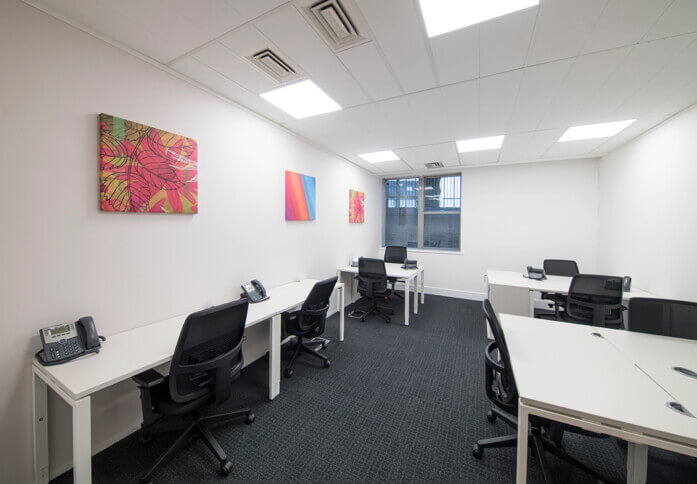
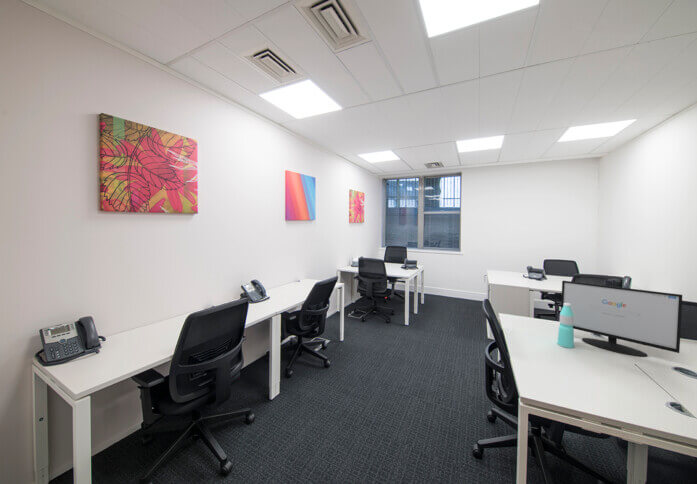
+ water bottle (566, 324)
+ computer monitor (613, 316)
